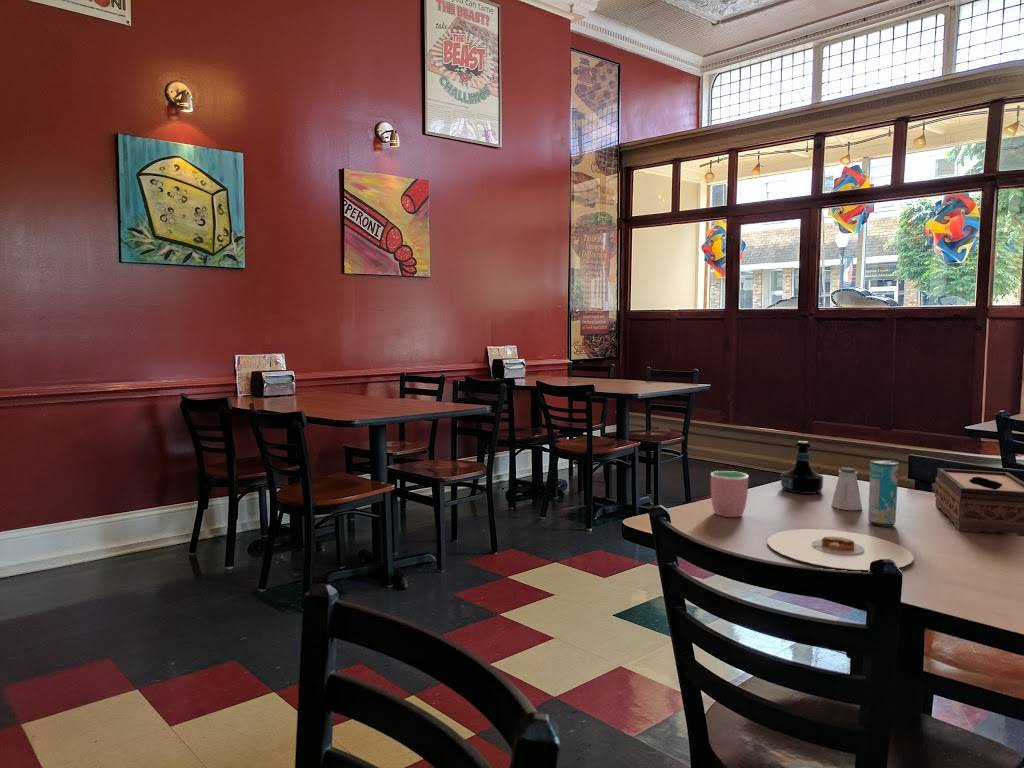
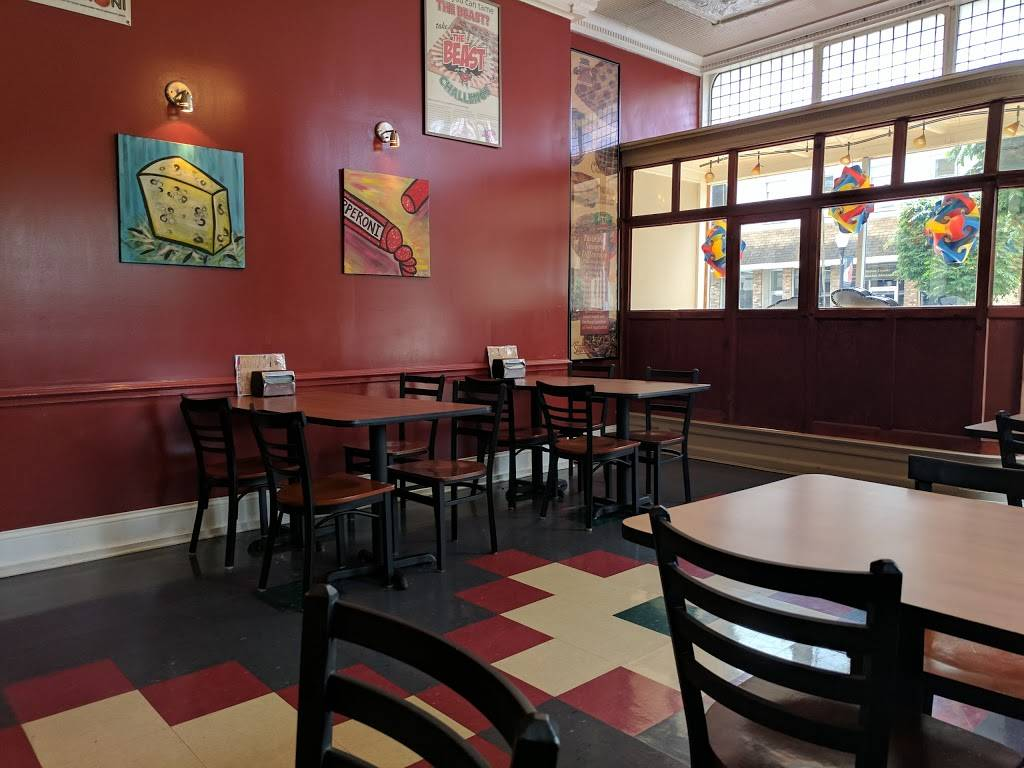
- cup (729, 492)
- beverage can (883, 492)
- plate (837, 543)
- tissue box (984, 500)
- saltshaker (847, 487)
- tequila bottle (802, 465)
